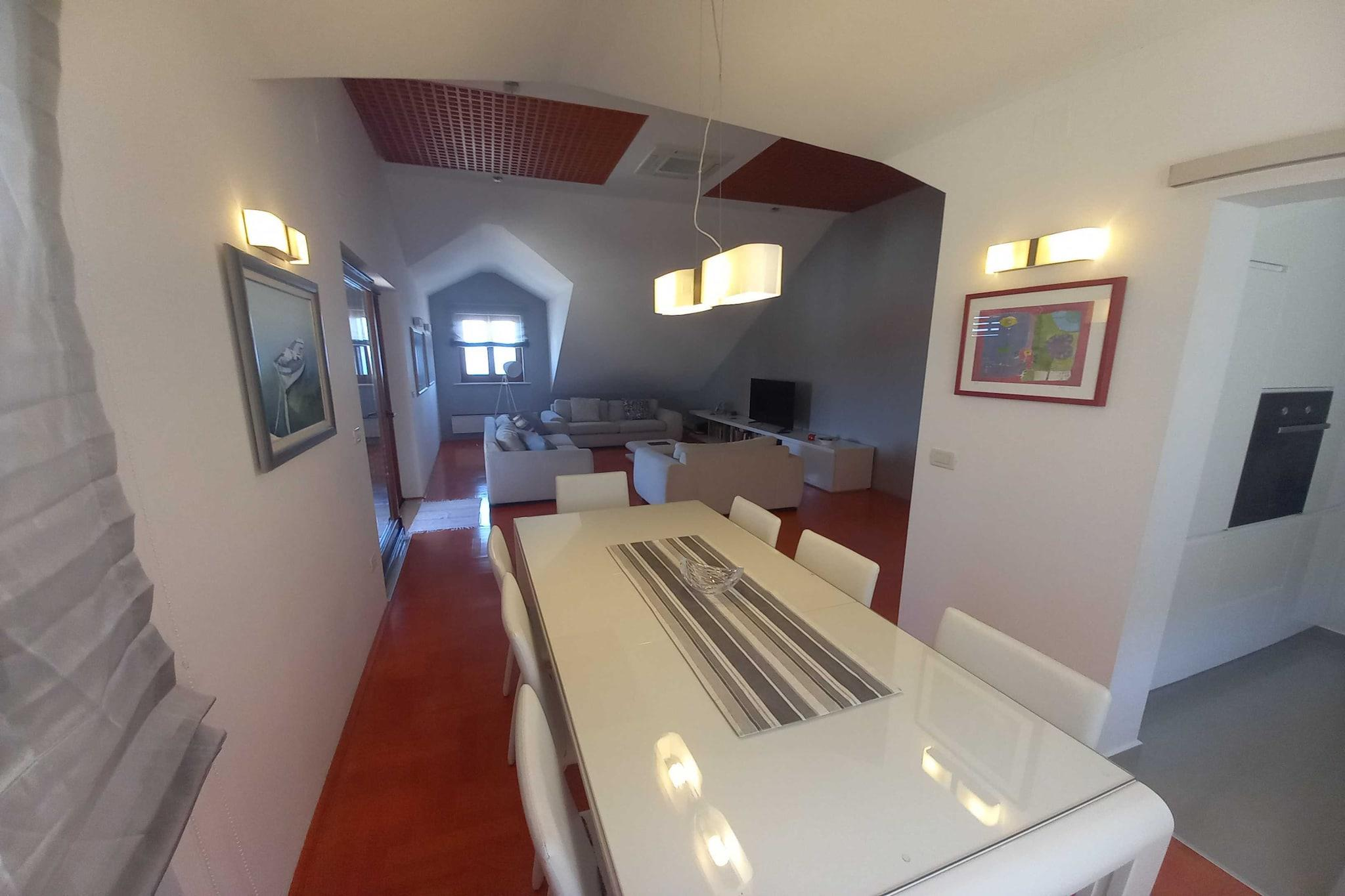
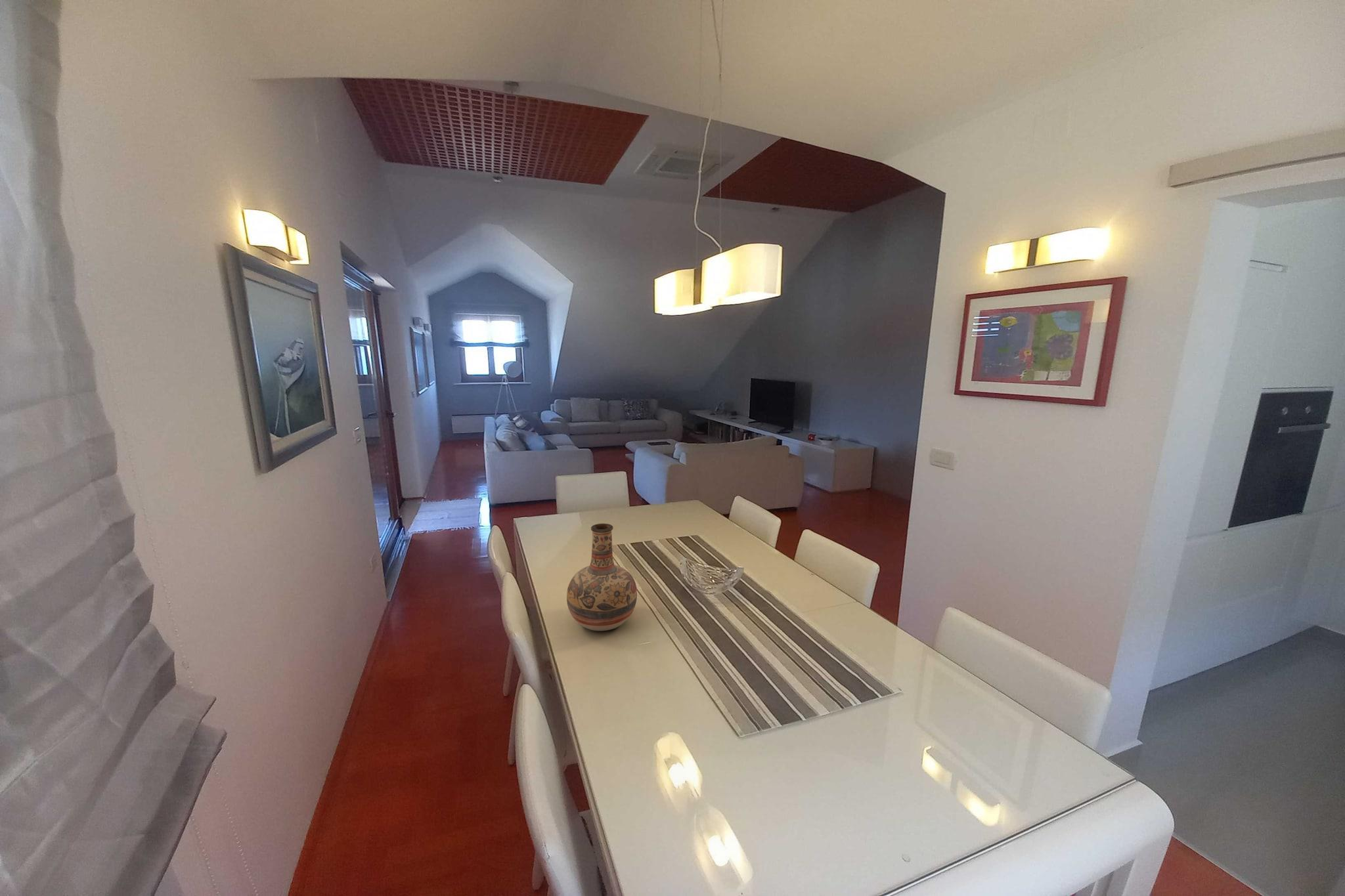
+ vase (602, 574)
